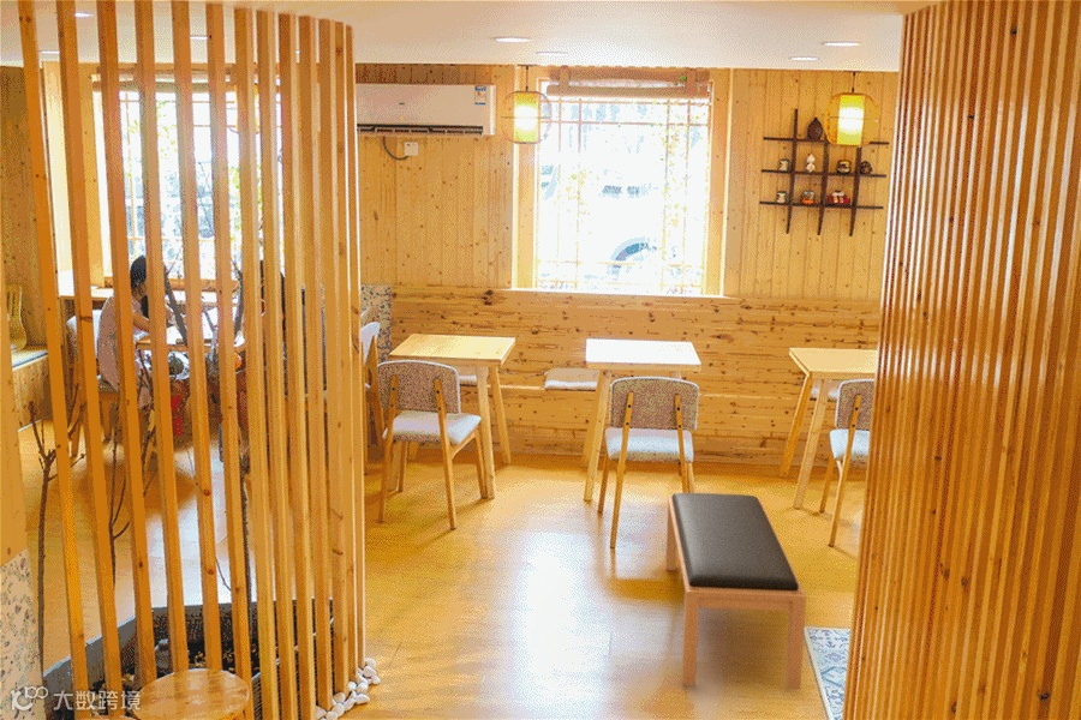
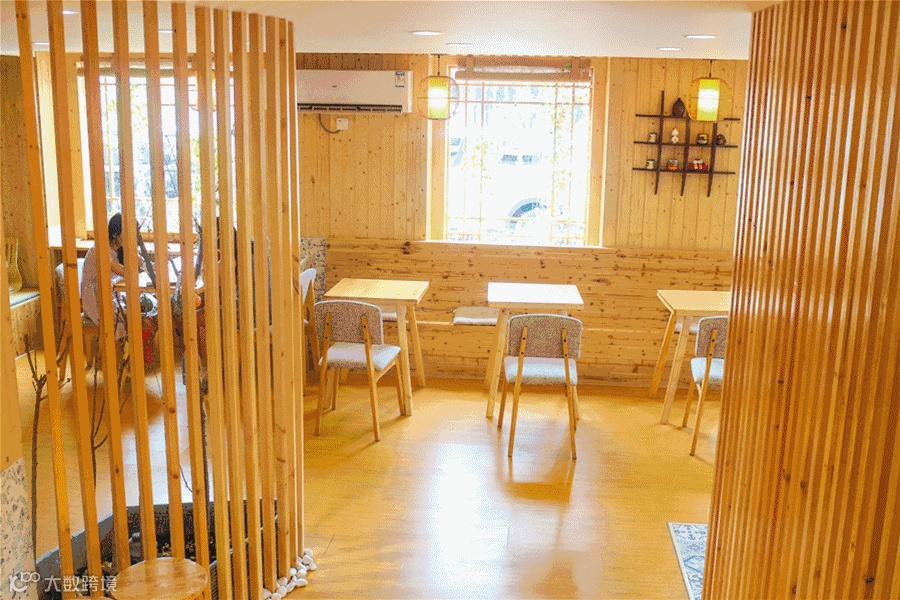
- bench (725, 575)
